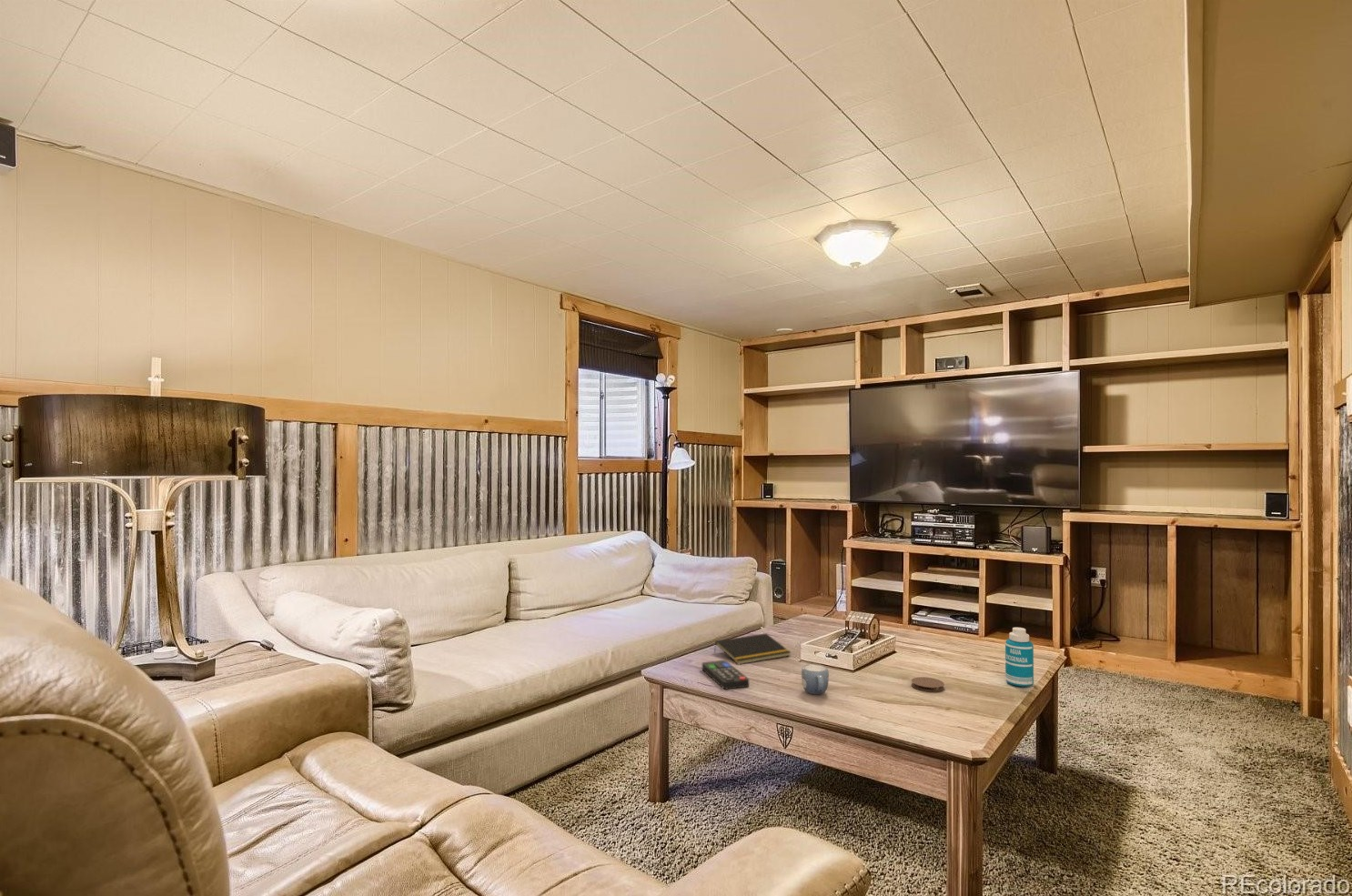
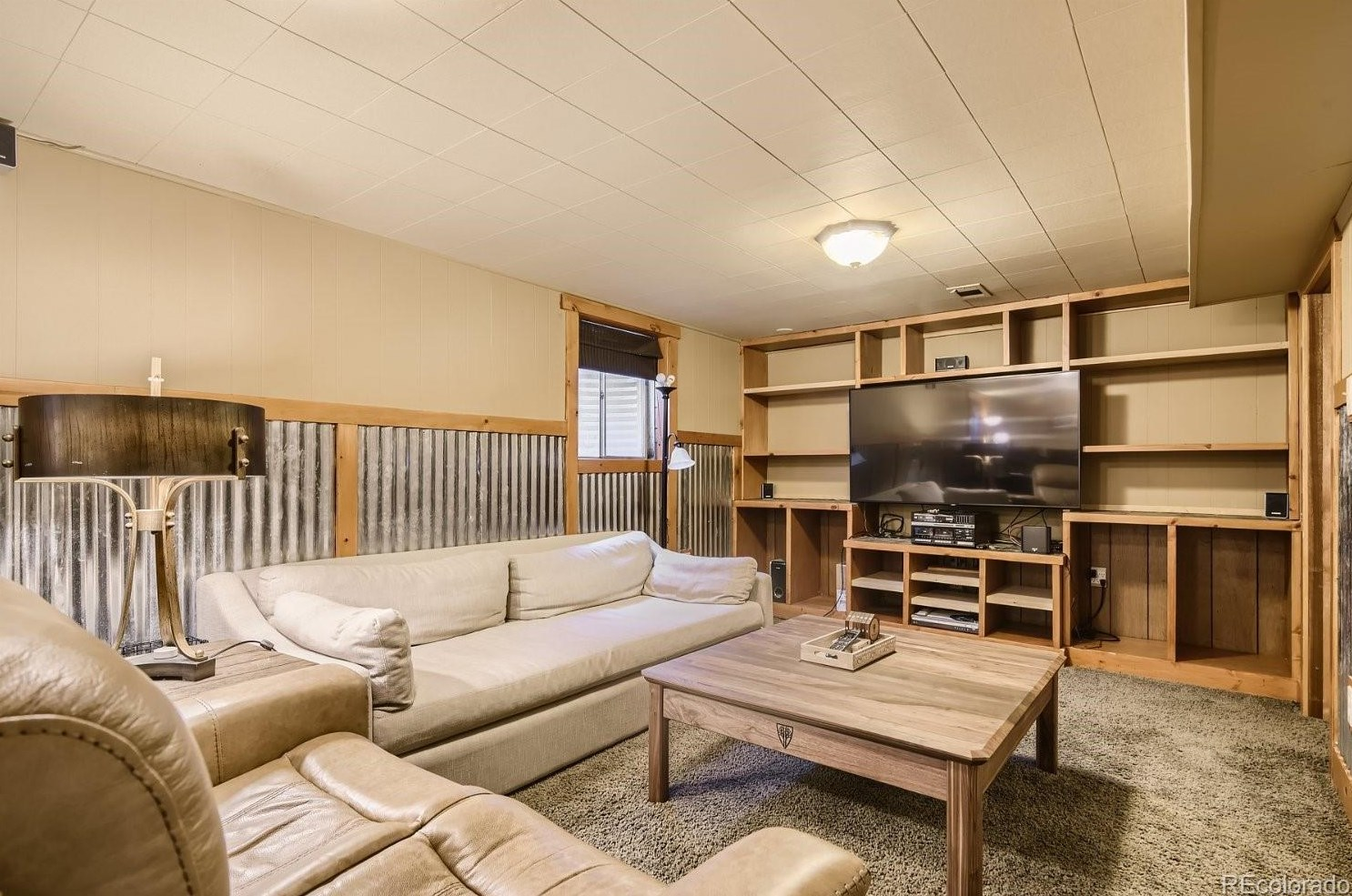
- coaster (927, 684)
- mug (816, 681)
- remote control (724, 673)
- bottle (1019, 656)
- notepad (752, 648)
